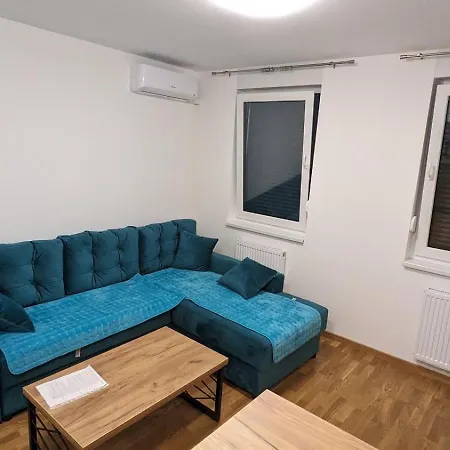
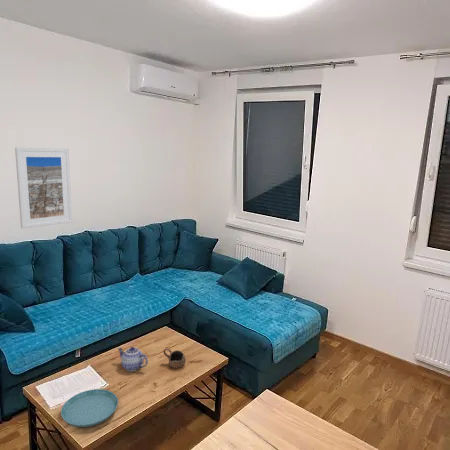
+ cup (175, 356)
+ teapot (132, 357)
+ saucer (90, 408)
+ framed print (45, 187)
